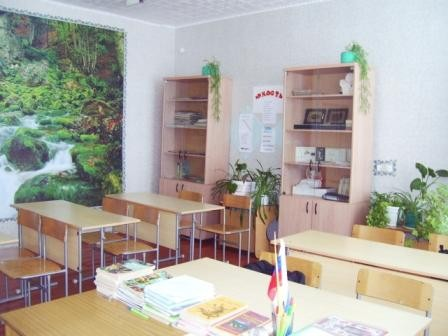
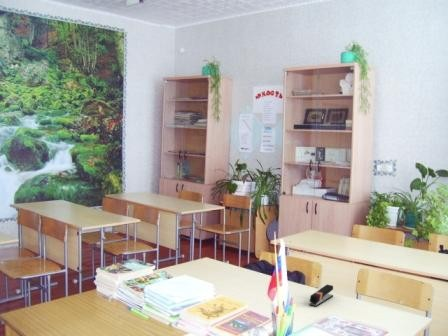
+ stapler (321, 295)
